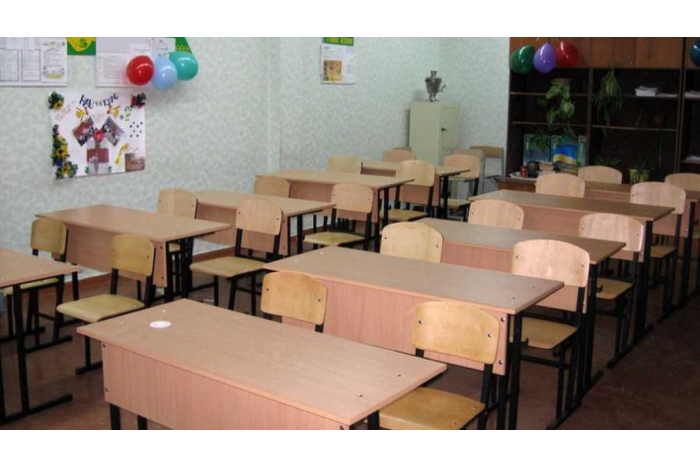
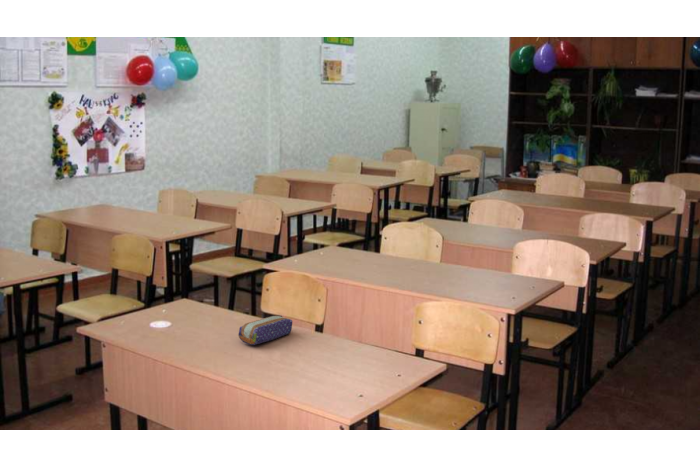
+ pencil case (265, 329)
